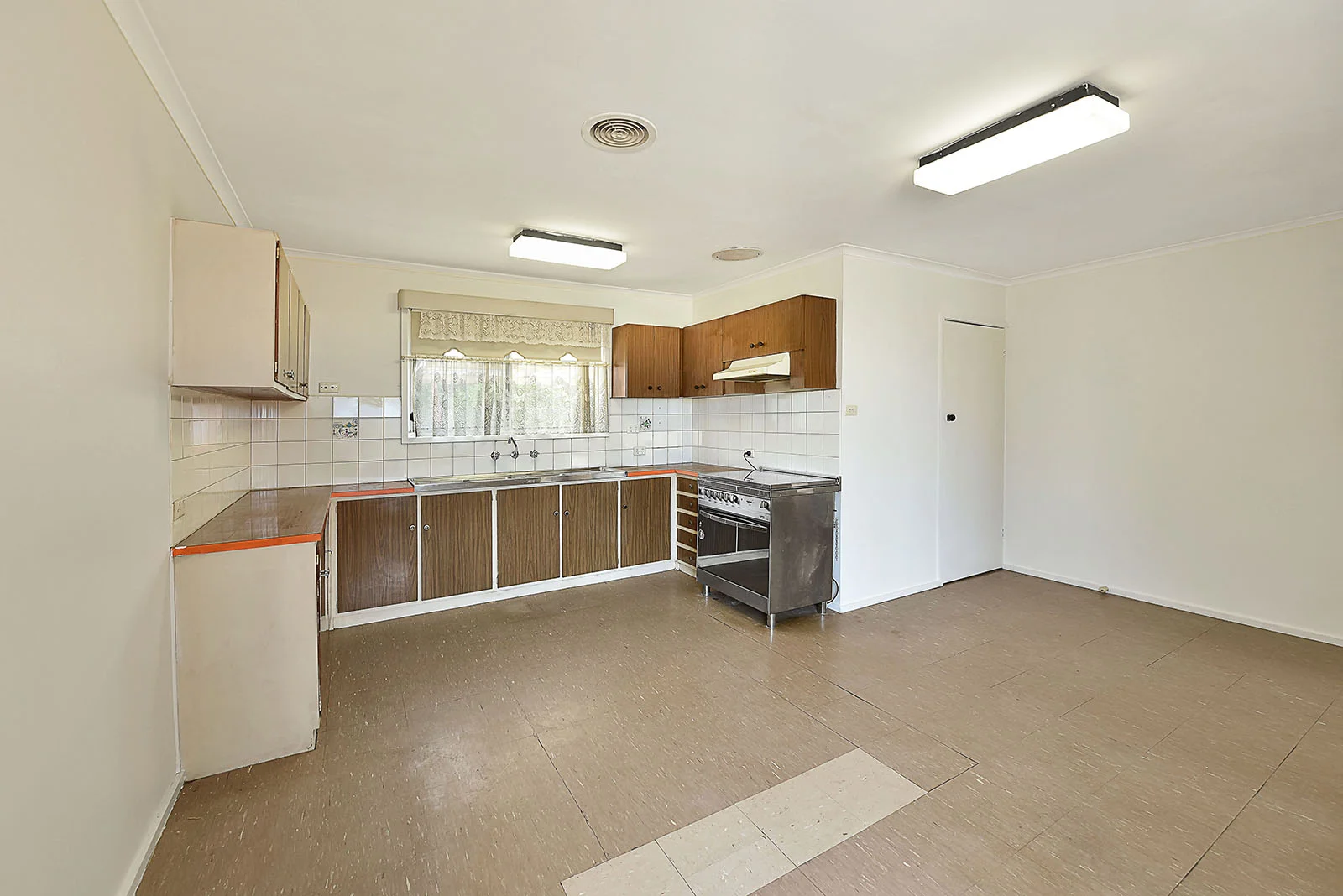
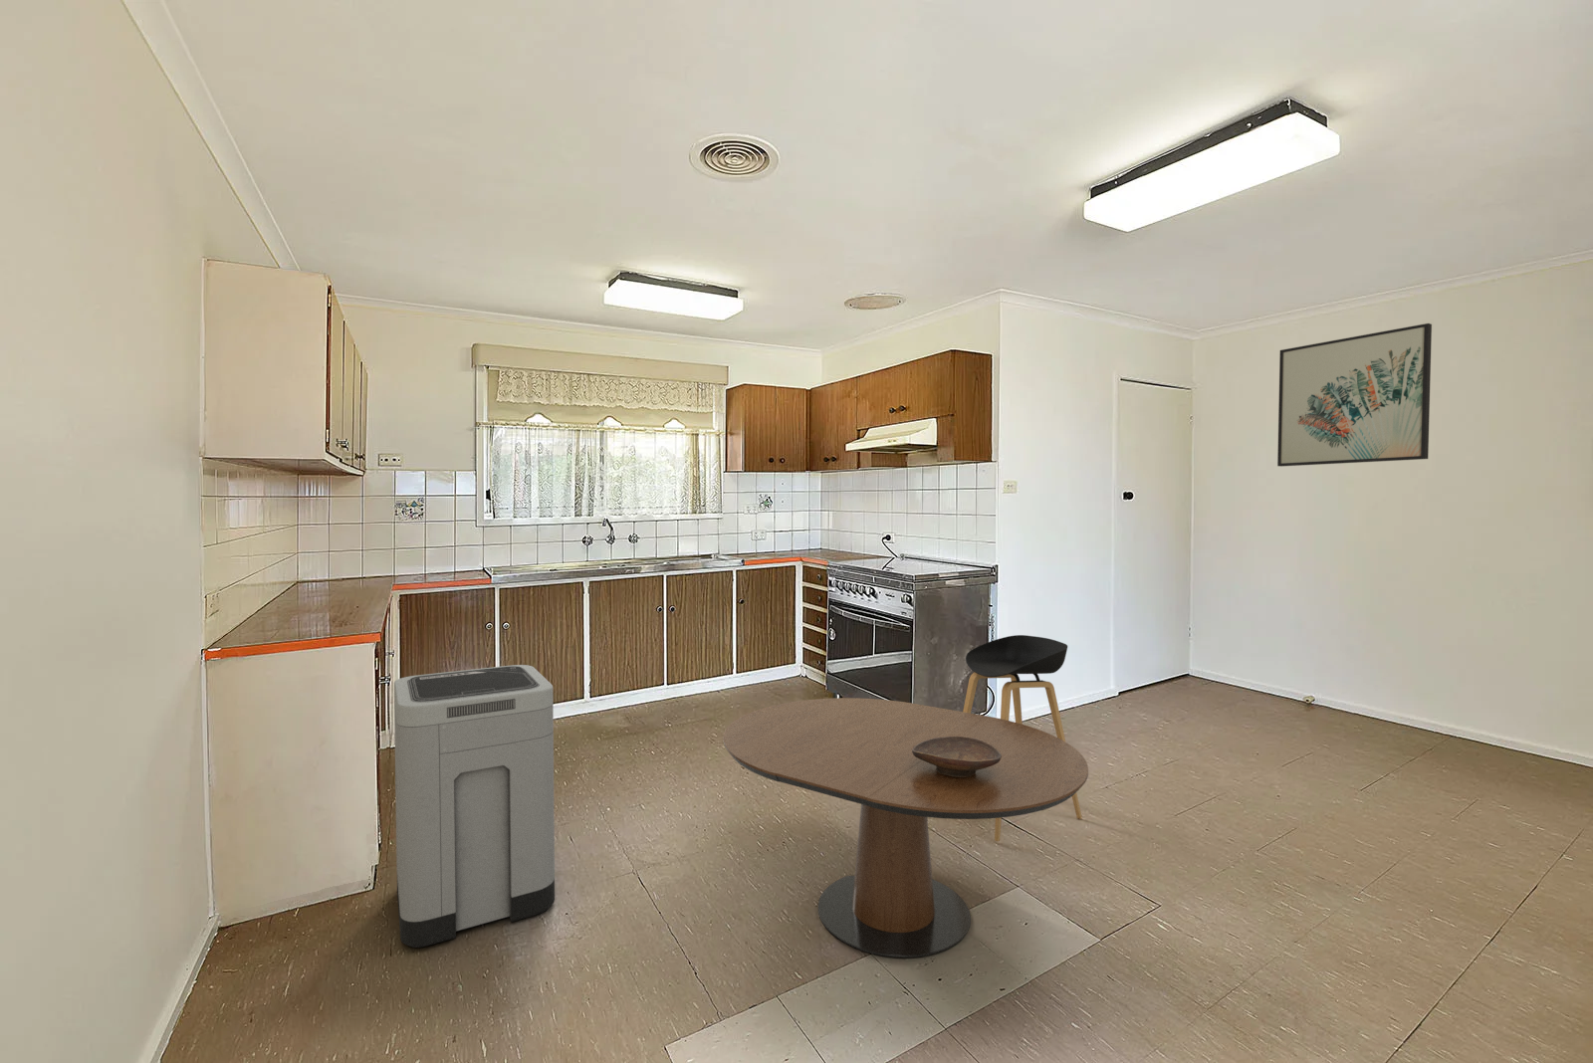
+ wall art (1349, 400)
+ decorative bowl (956, 757)
+ trash can (474, 789)
+ stool (1015, 721)
+ dining table (882, 834)
